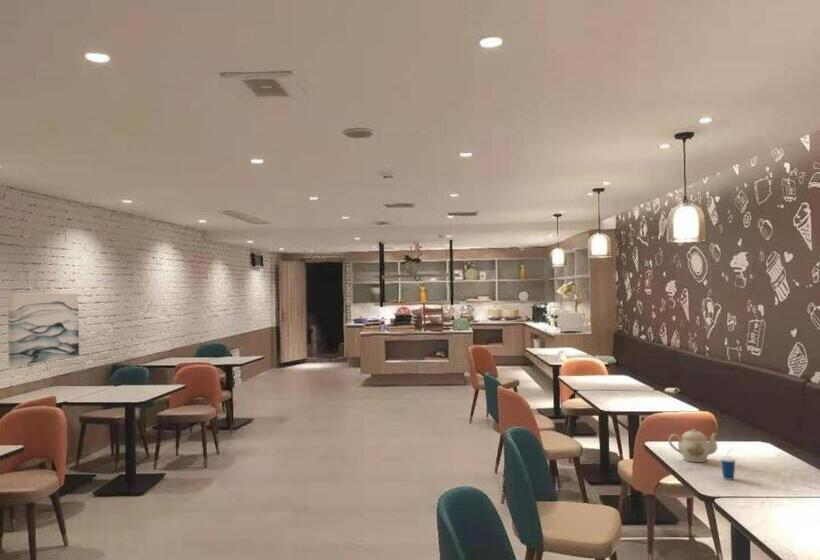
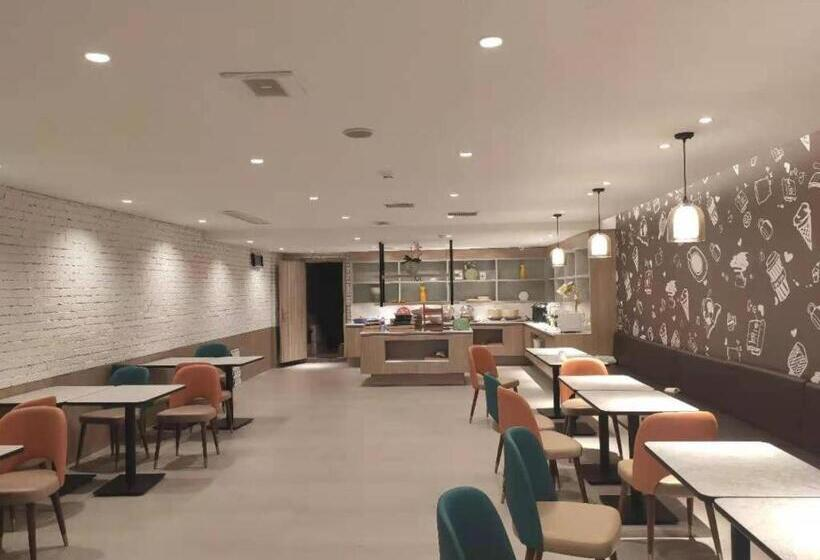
- cup (728, 462)
- wall art (46, 327)
- teapot (693, 444)
